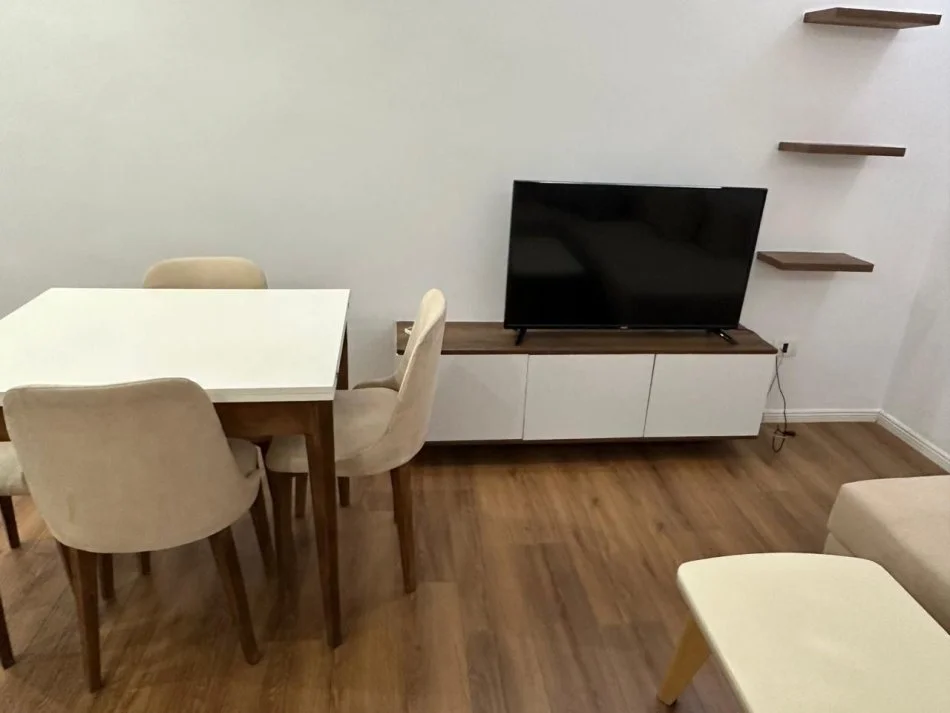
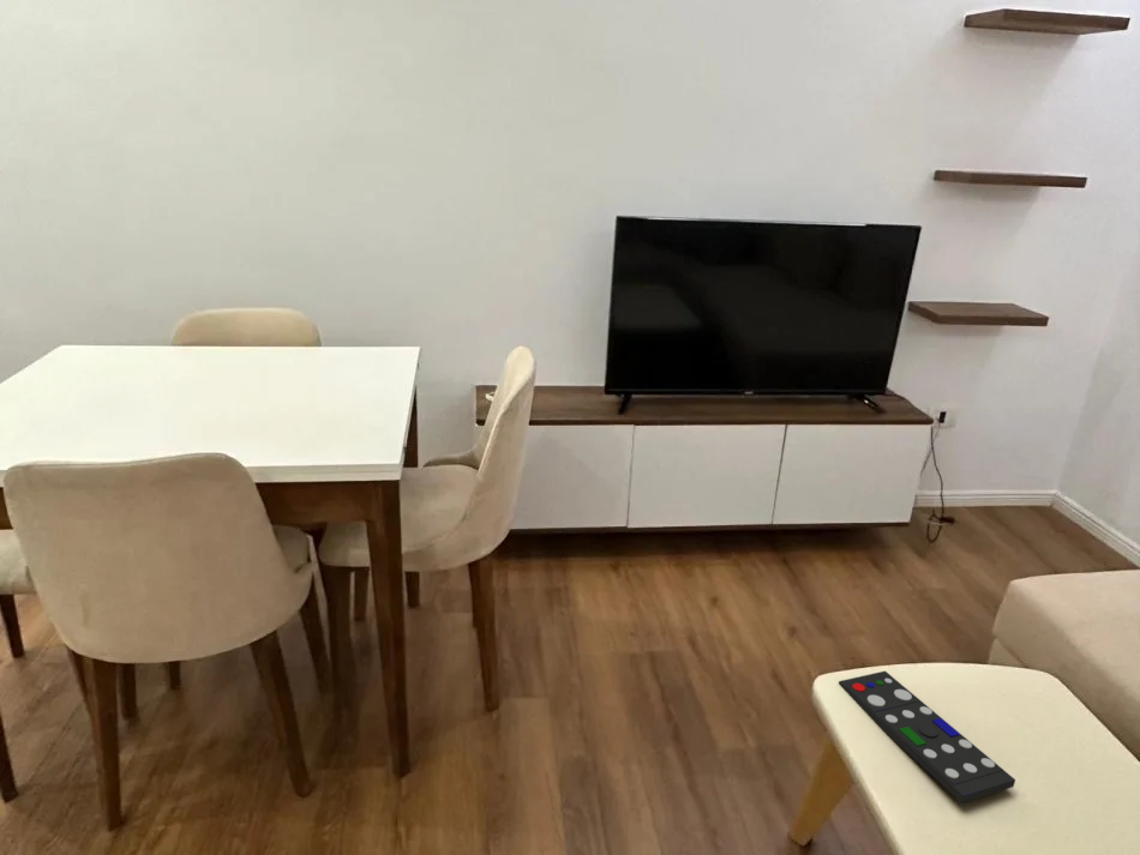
+ remote control (919, 728)
